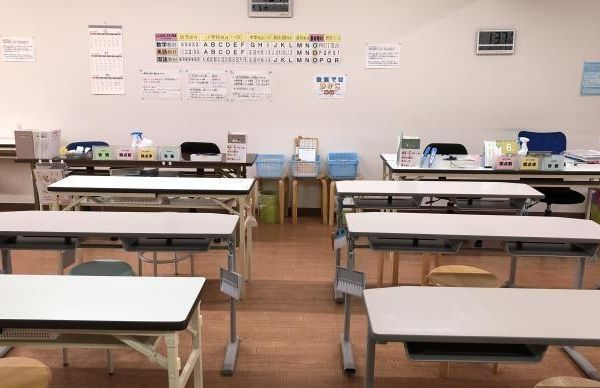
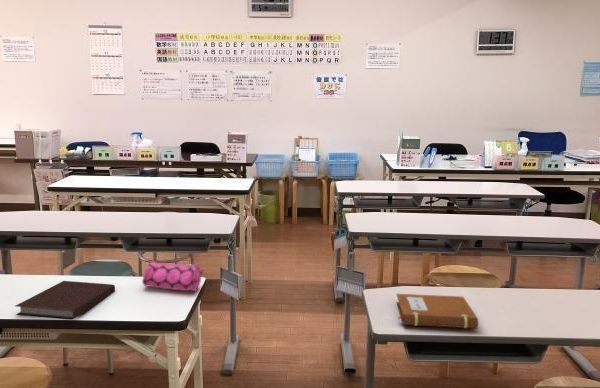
+ notebook (68, 298)
+ pencil case (172, 275)
+ notebook (432, 310)
